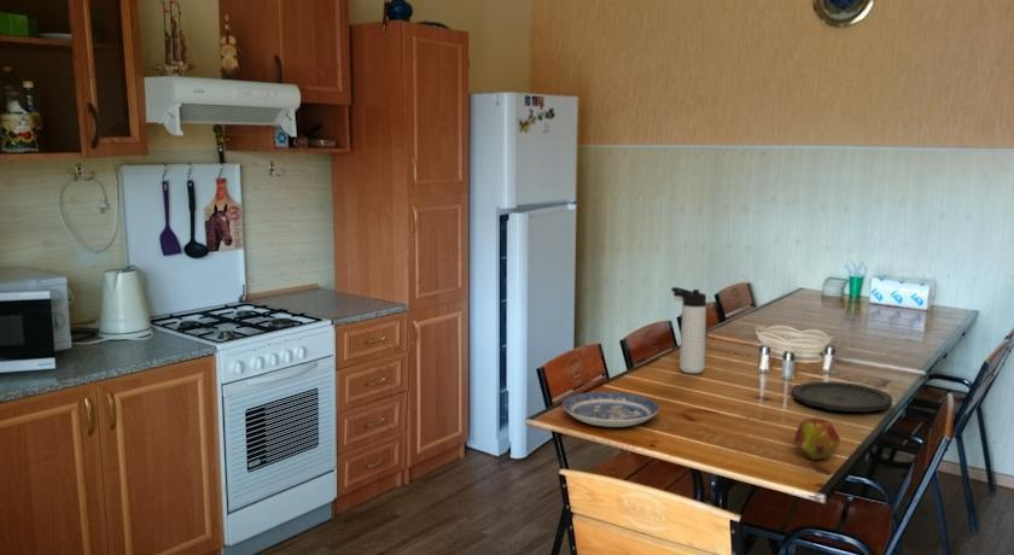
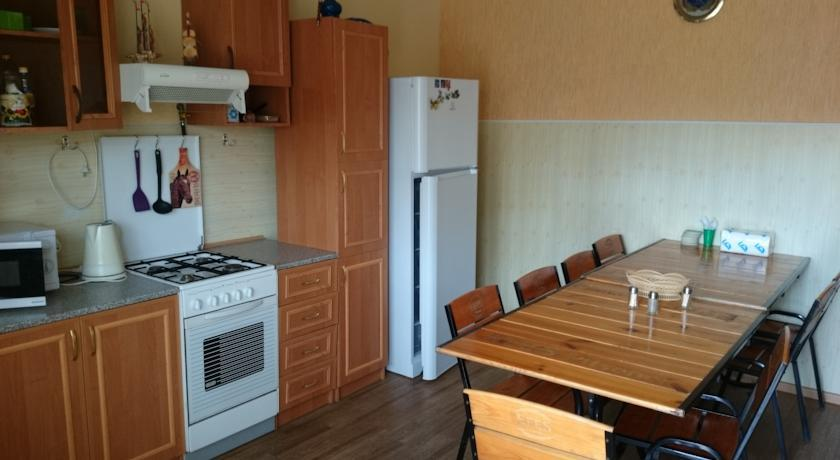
- plate (840, 396)
- fruit (817, 439)
- plate (610, 411)
- thermos bottle (687, 329)
